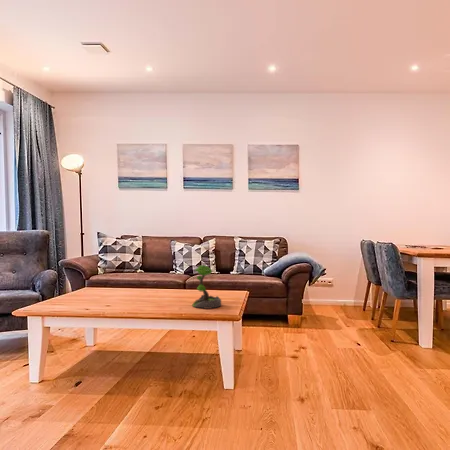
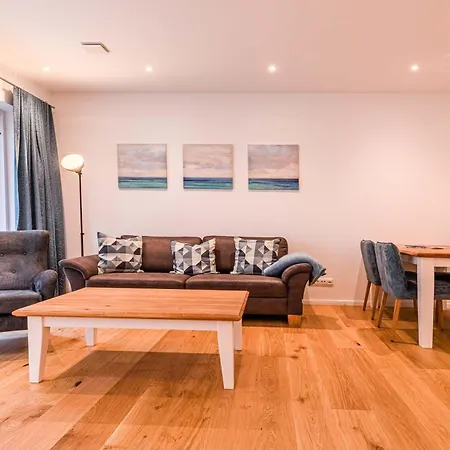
- plant (203, 285)
